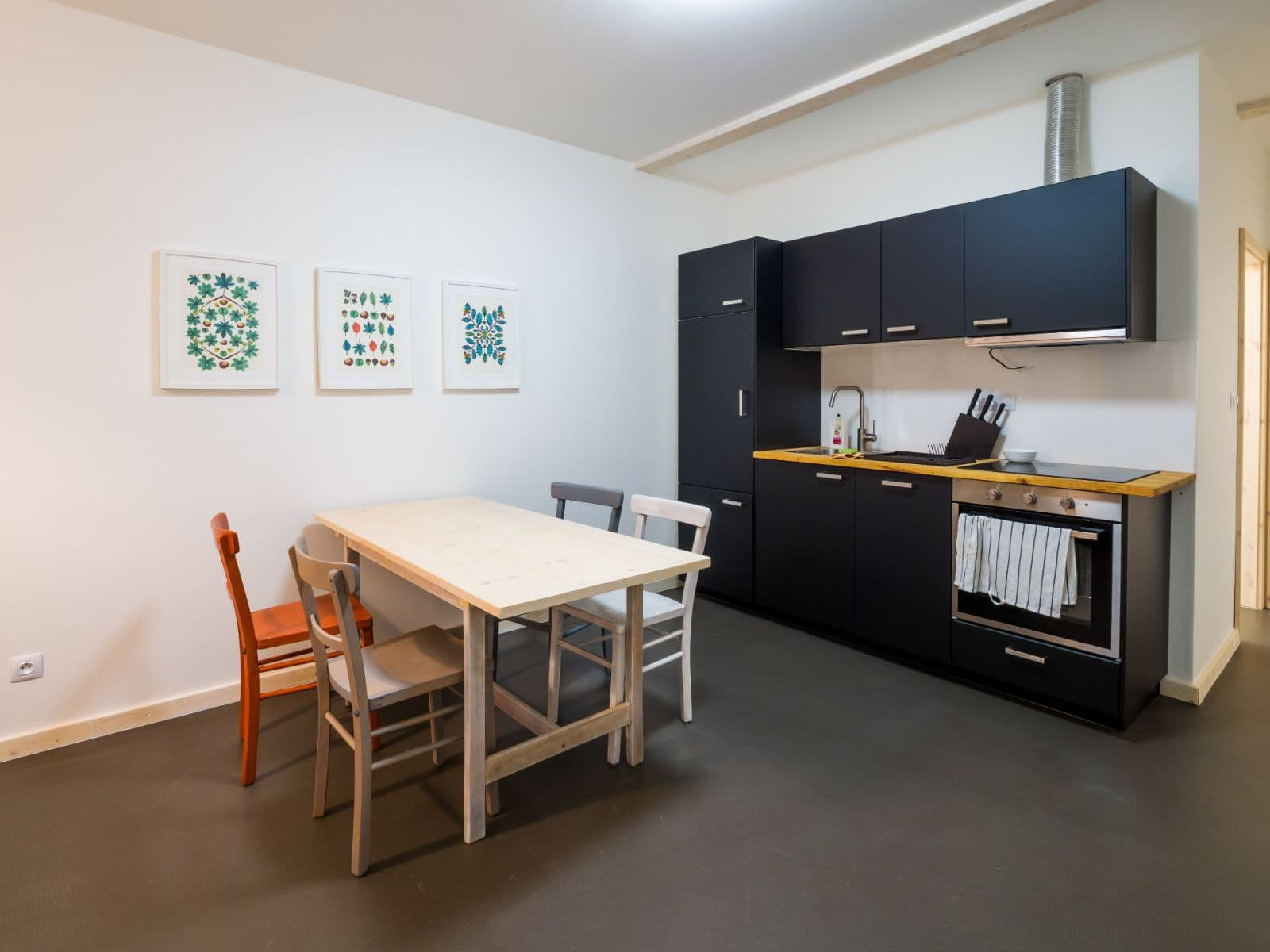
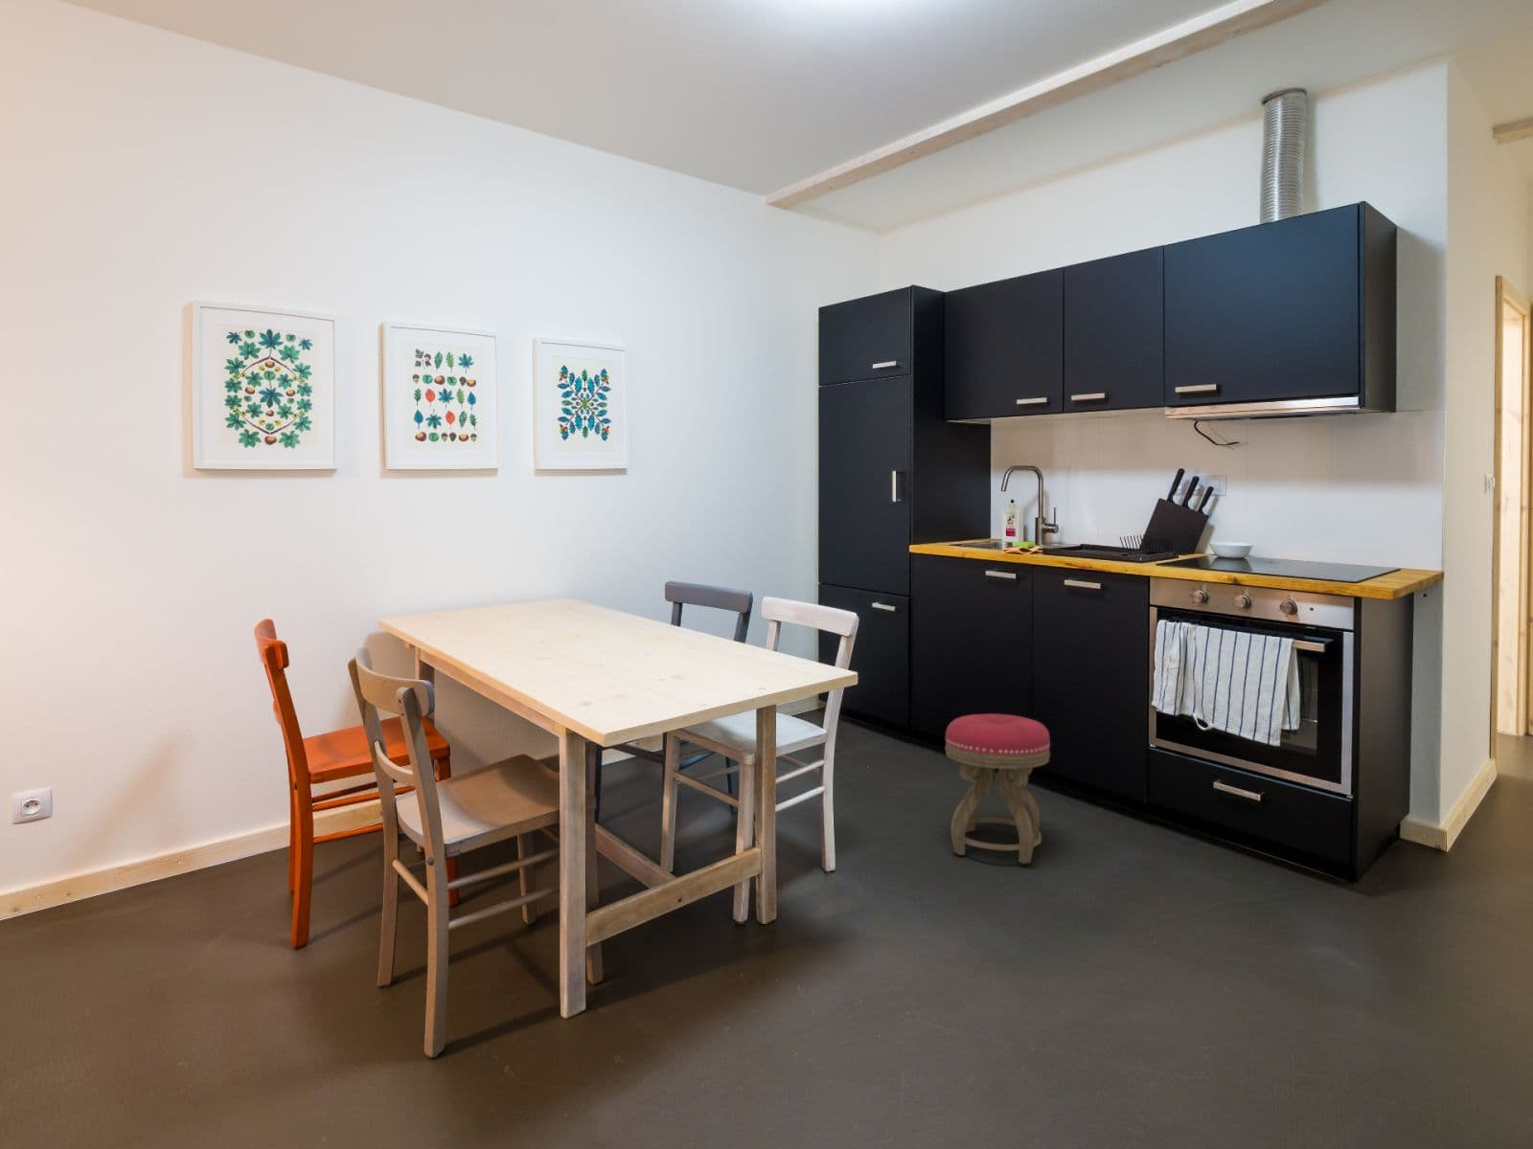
+ stool (998, 783)
